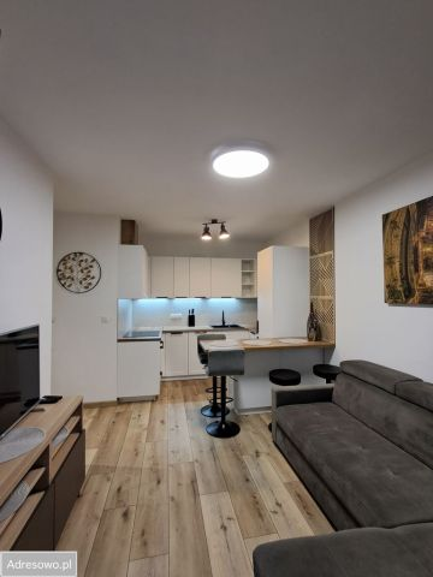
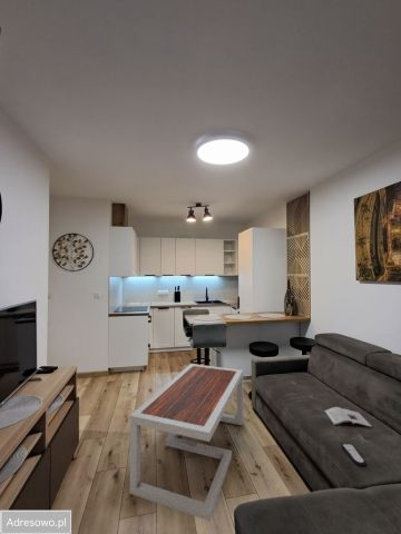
+ coffee table (197, 419)
+ remote control (353, 454)
+ magazine (346, 416)
